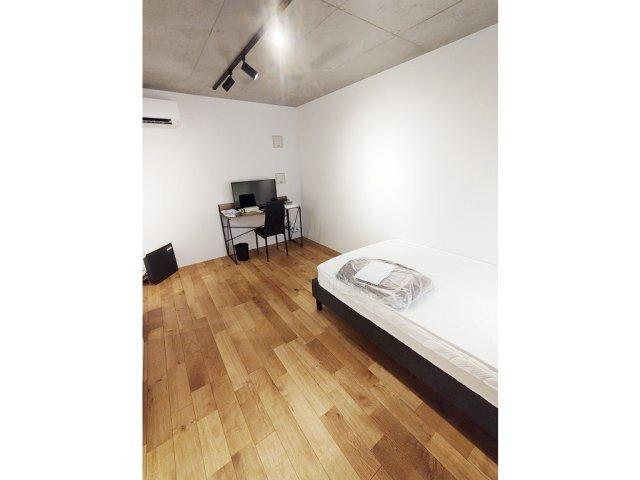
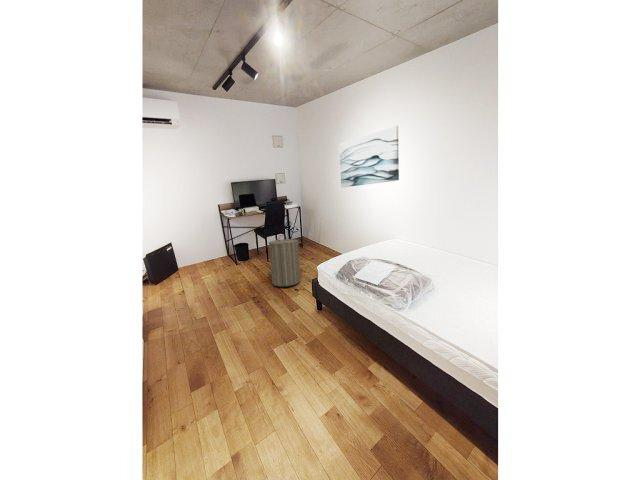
+ wall art (366, 160)
+ laundry hamper (284, 258)
